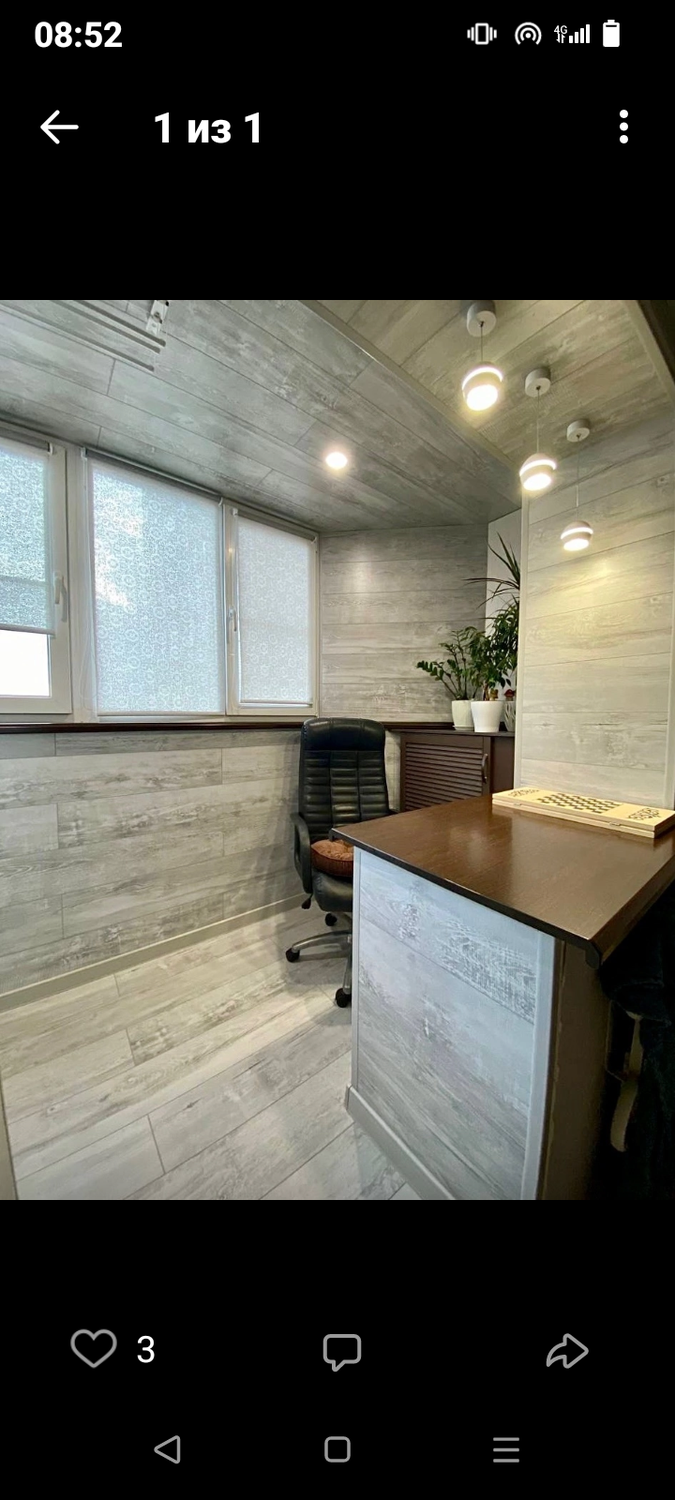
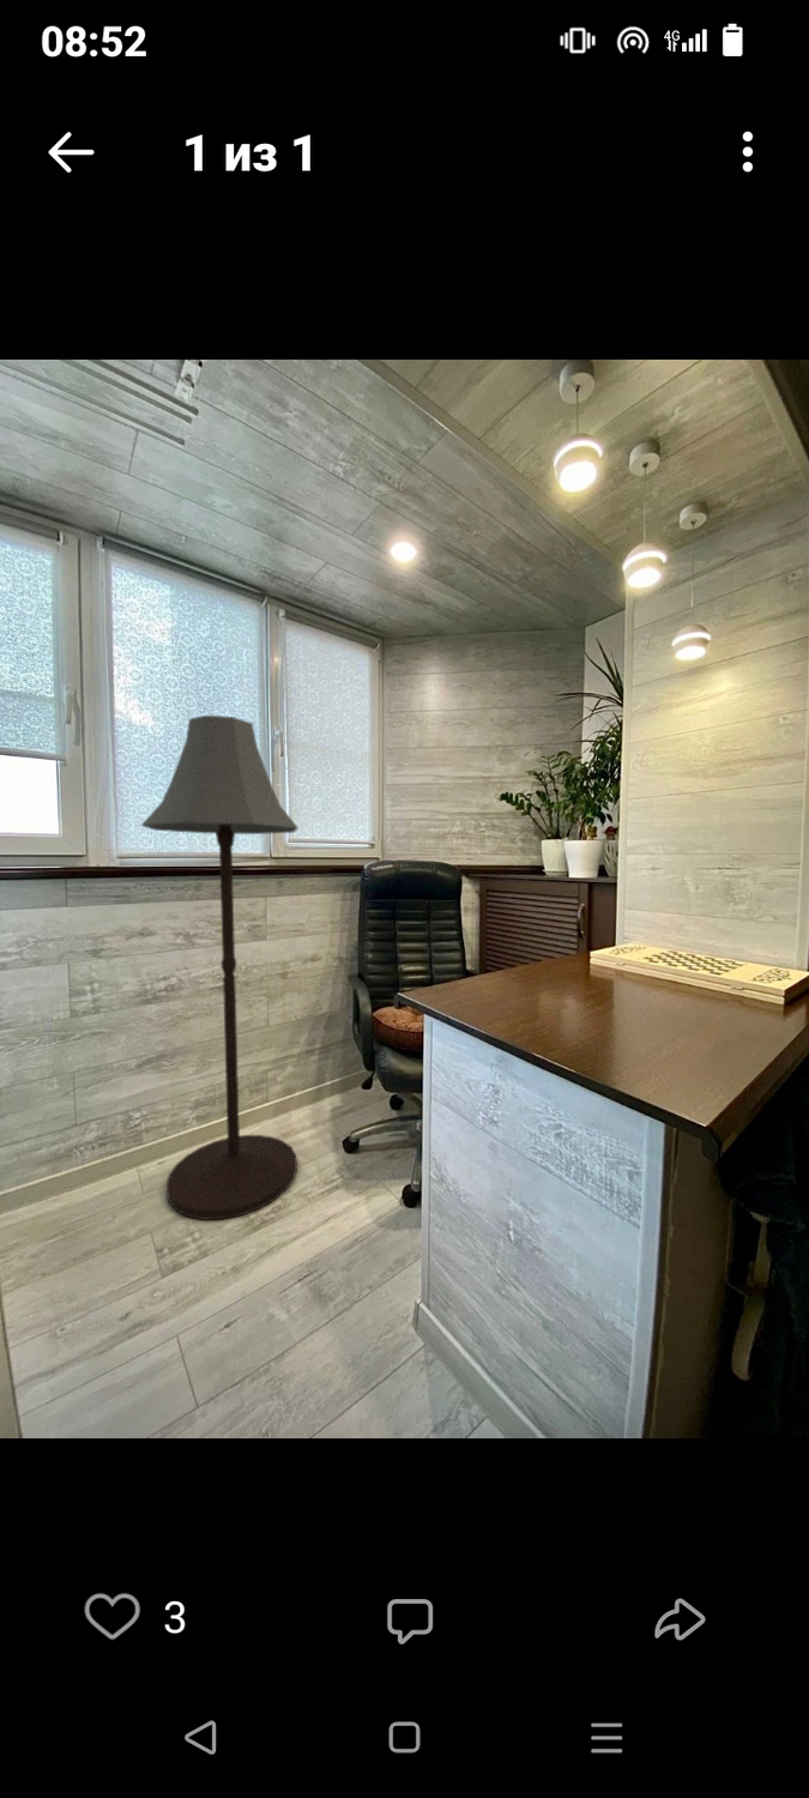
+ floor lamp (228, 957)
